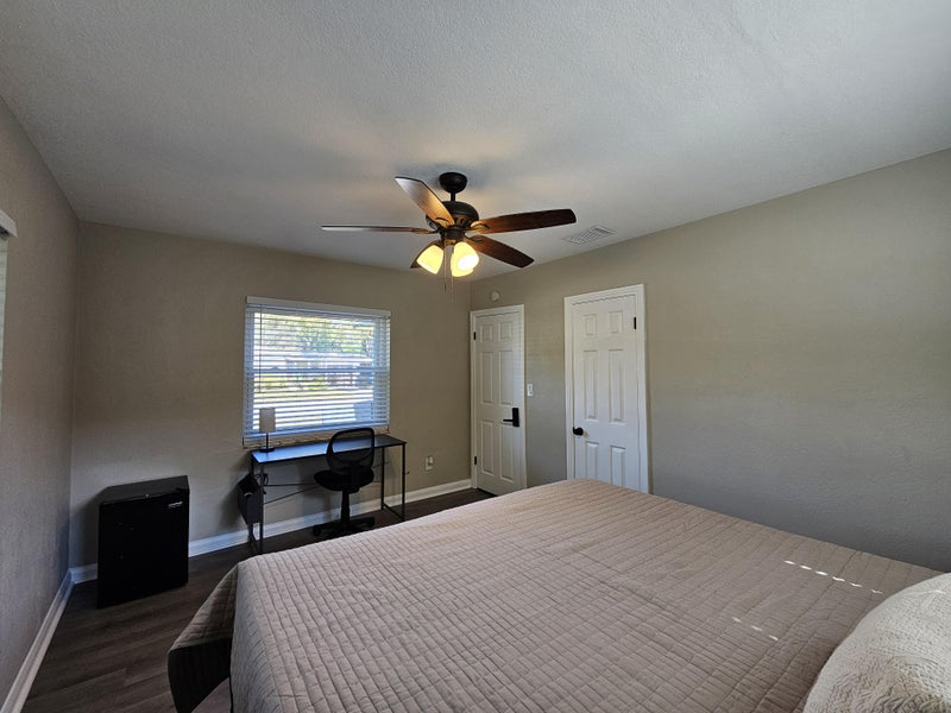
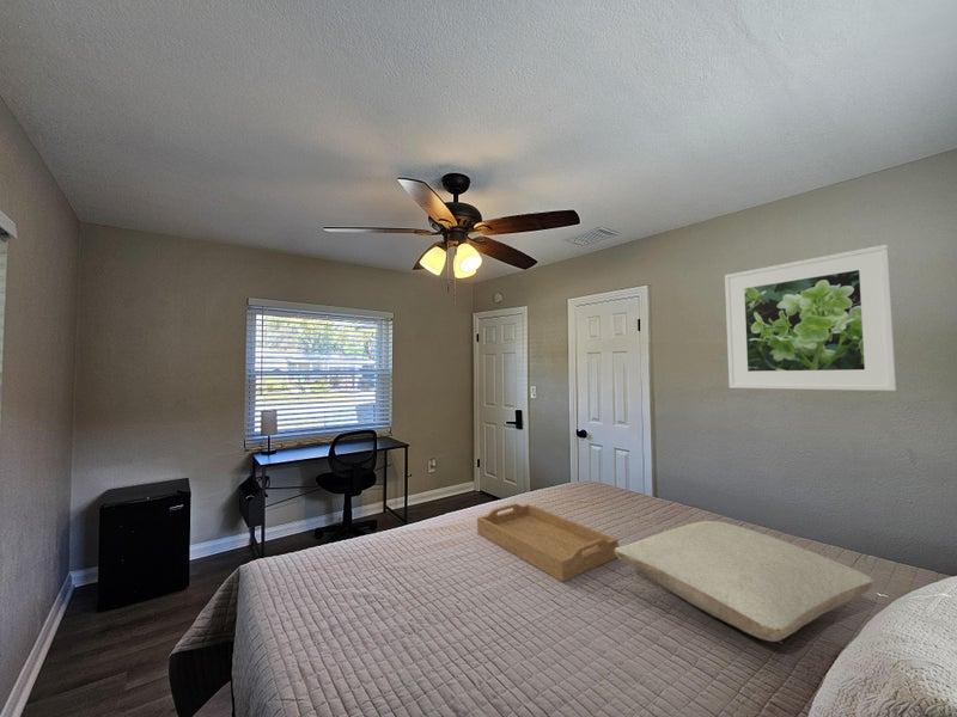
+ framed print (798, 325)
+ pillow (732, 572)
+ serving tray (542, 533)
